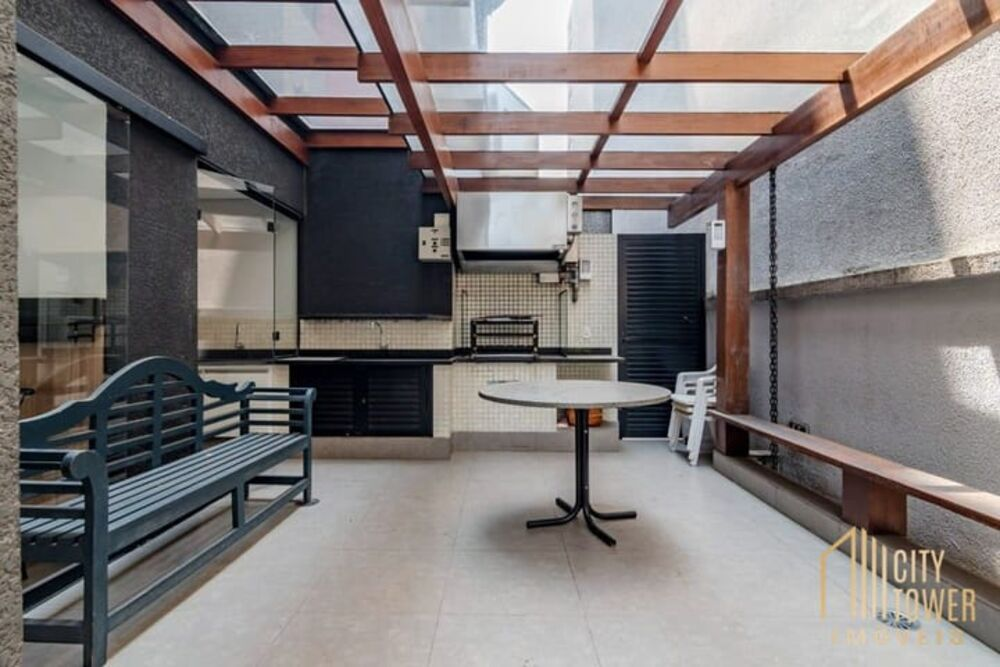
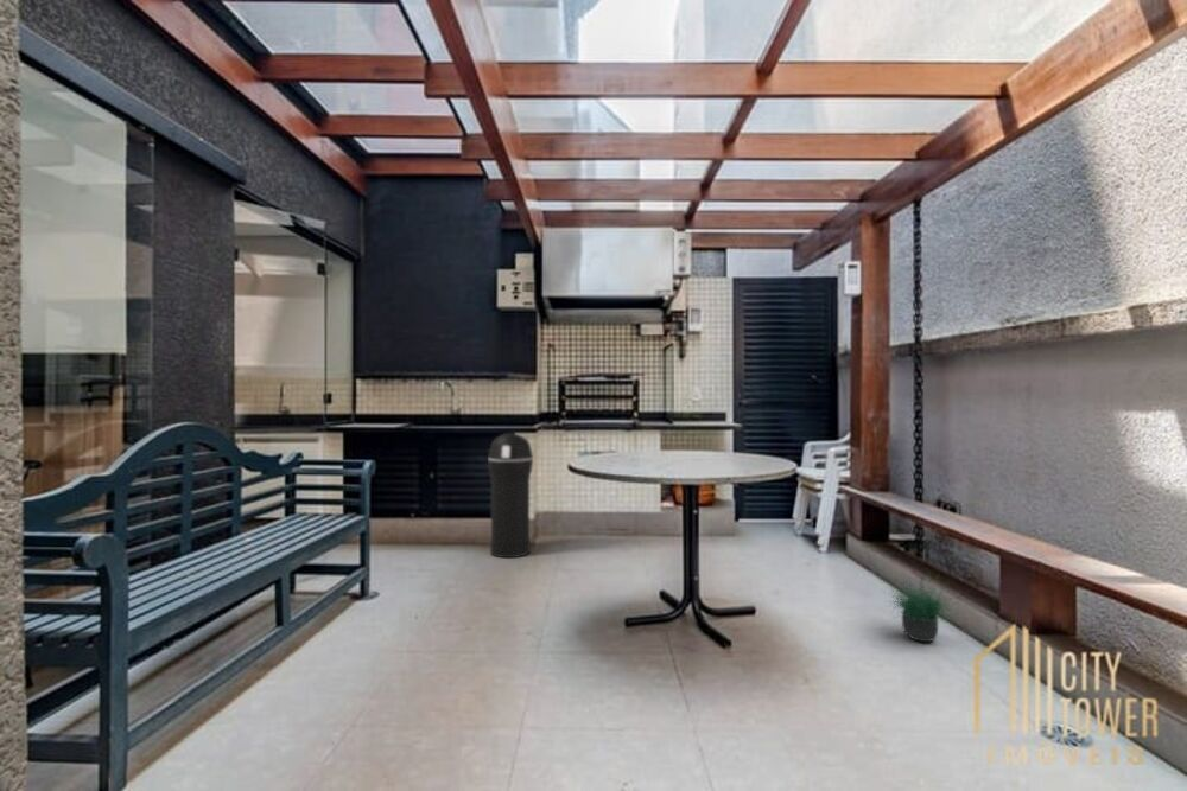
+ potted plant (920, 602)
+ trash can (509, 492)
